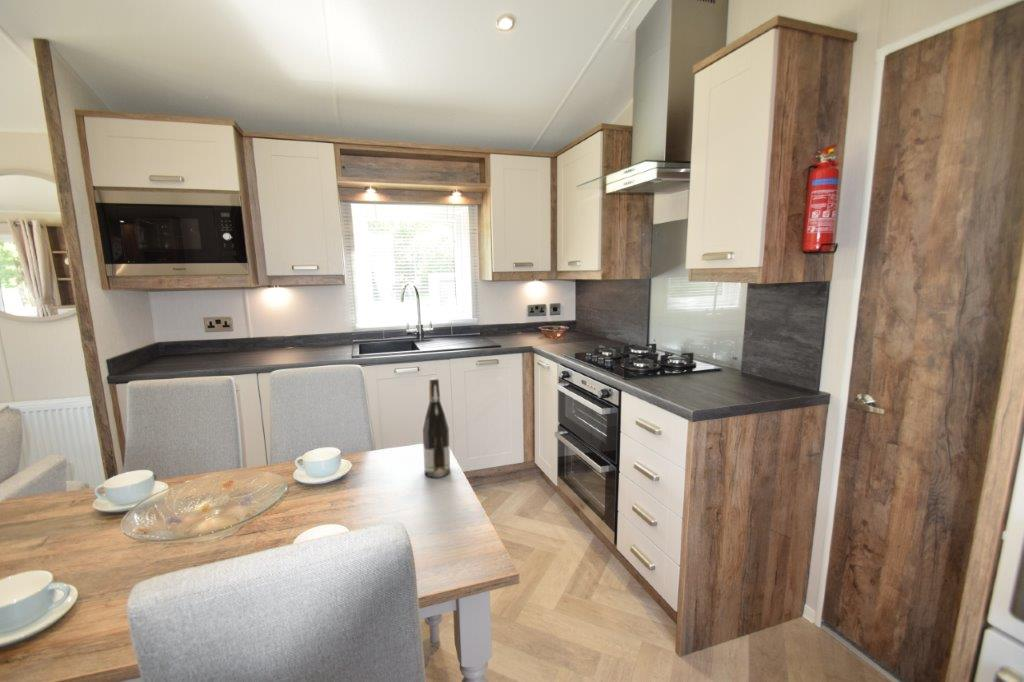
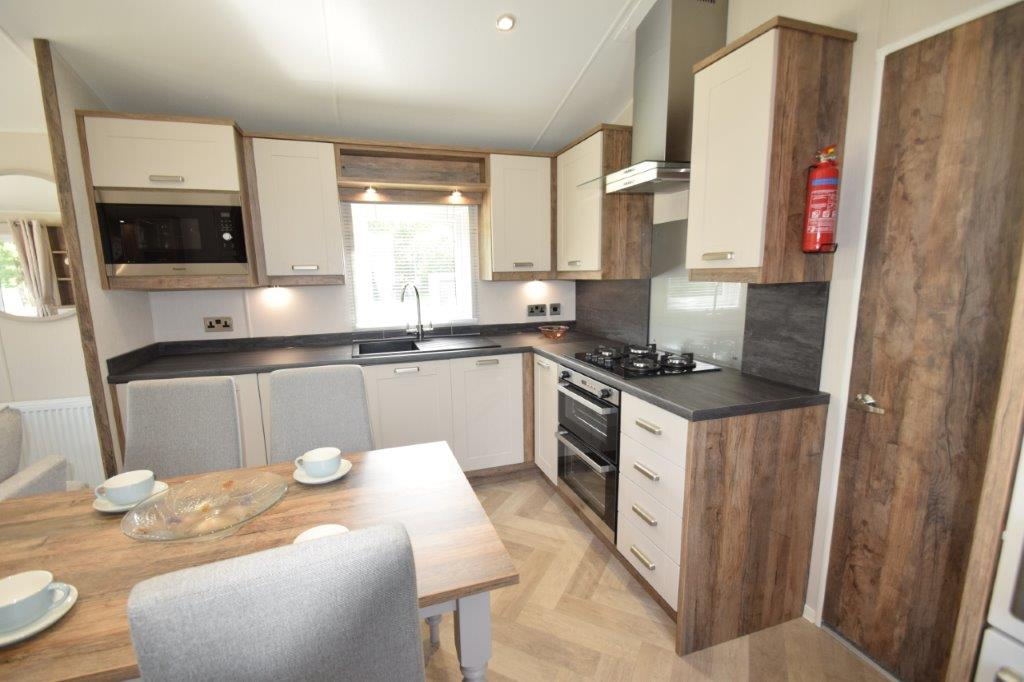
- wine bottle (435, 426)
